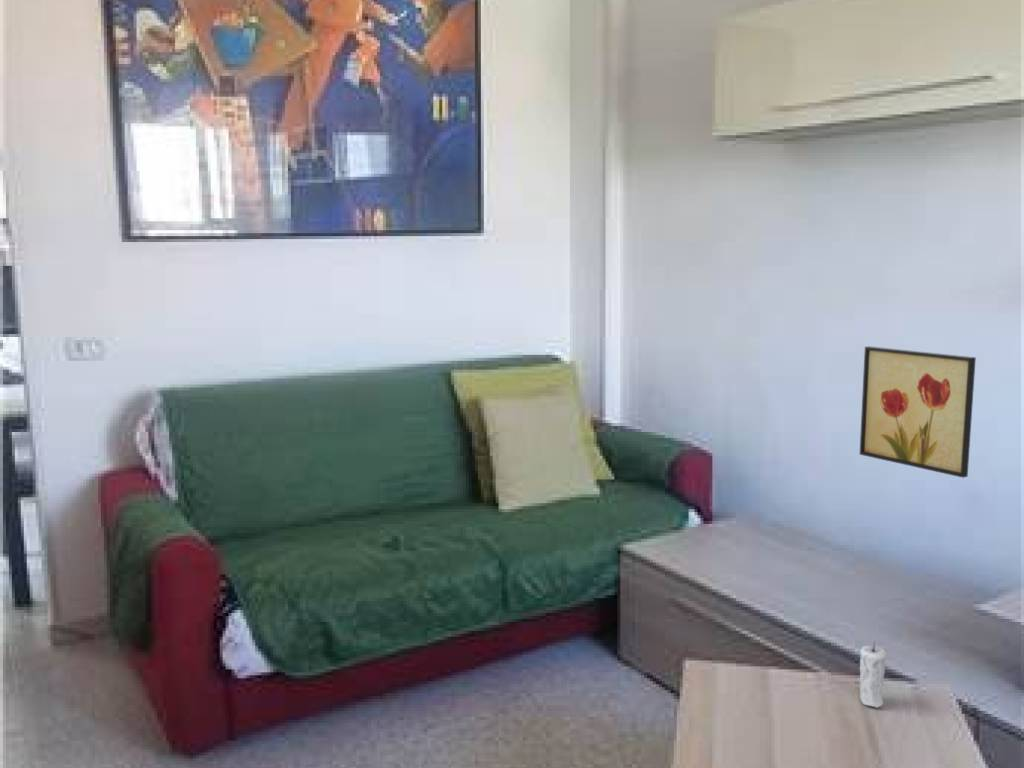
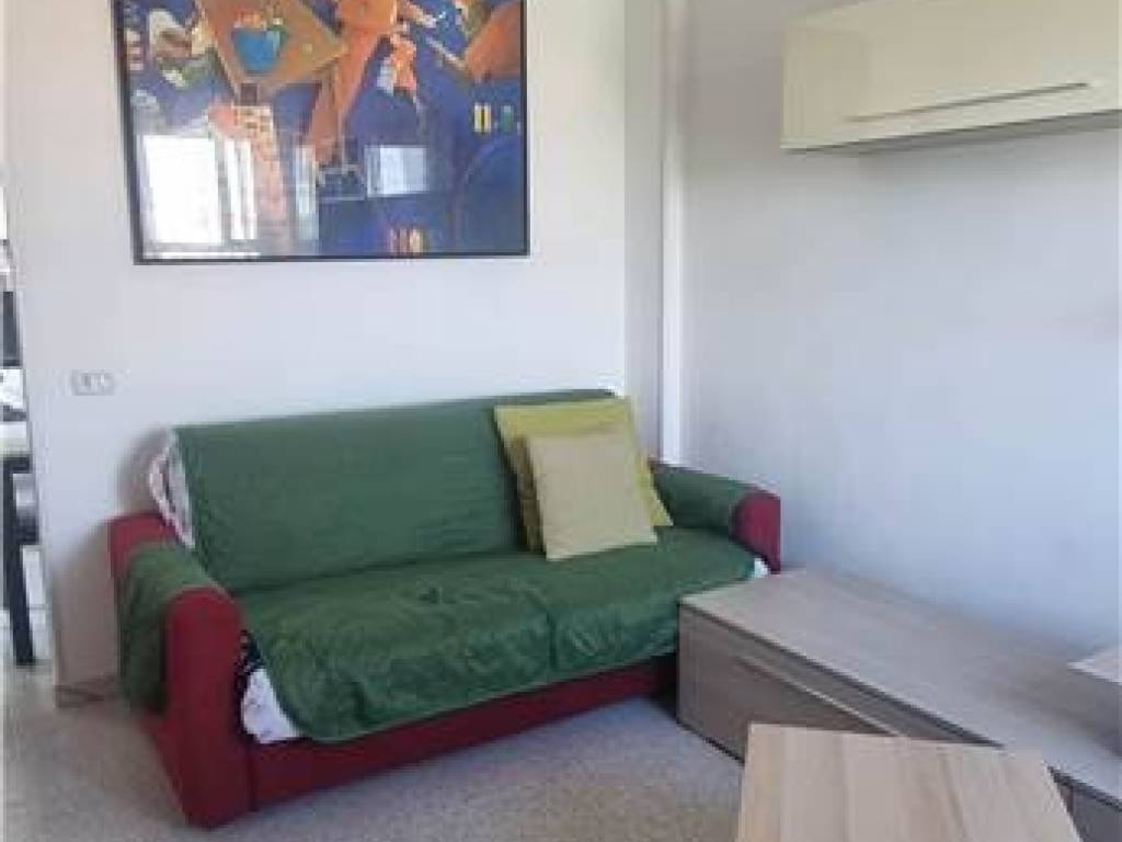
- wall art (915, 408)
- candle (872, 669)
